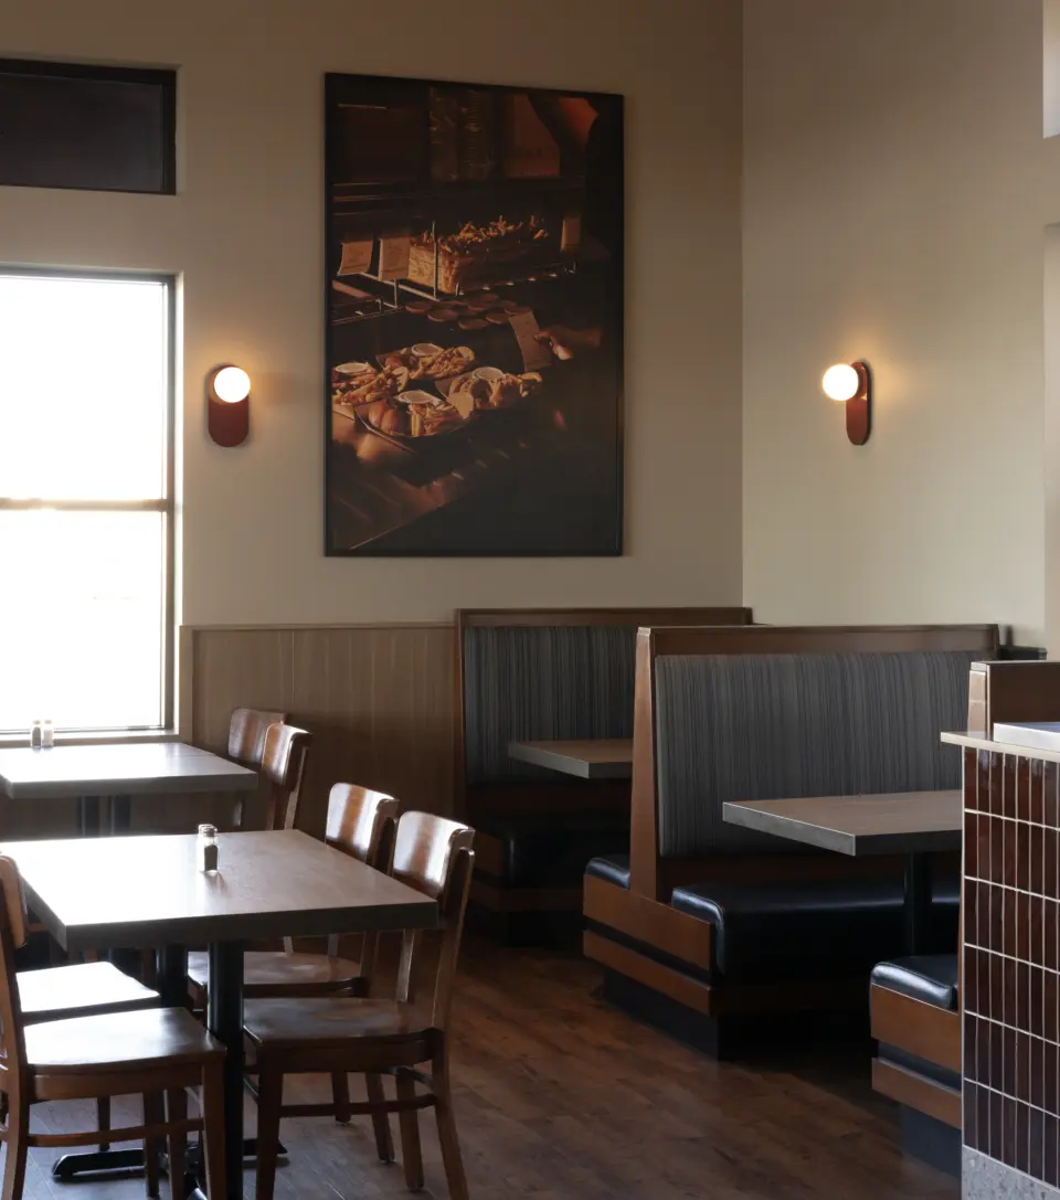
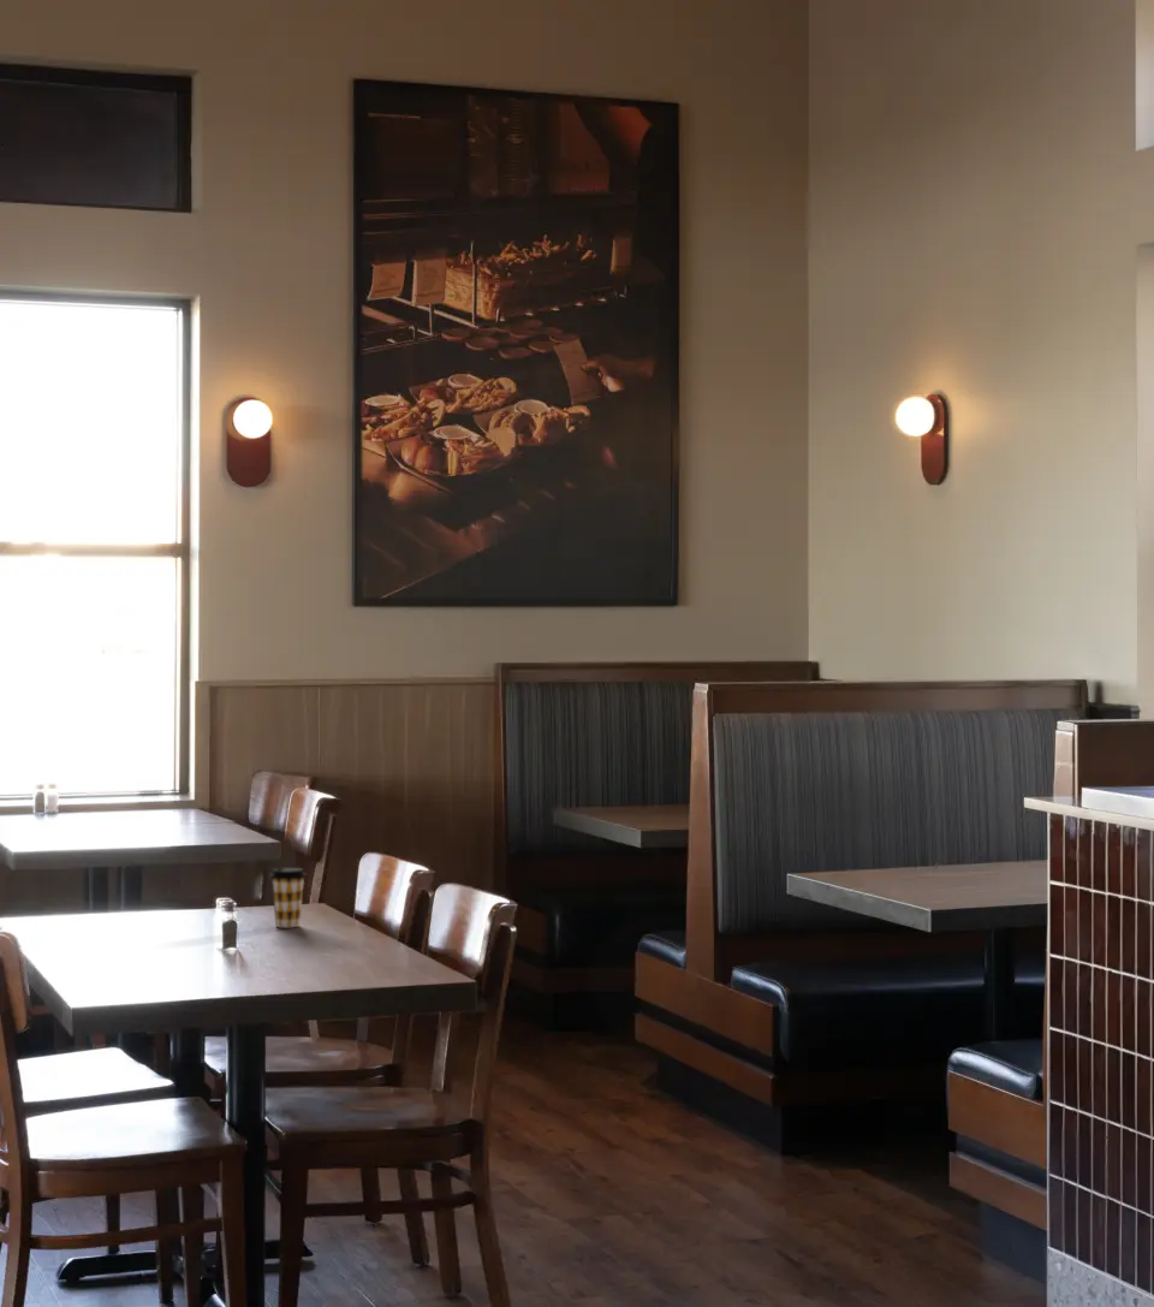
+ coffee cup (287, 897)
